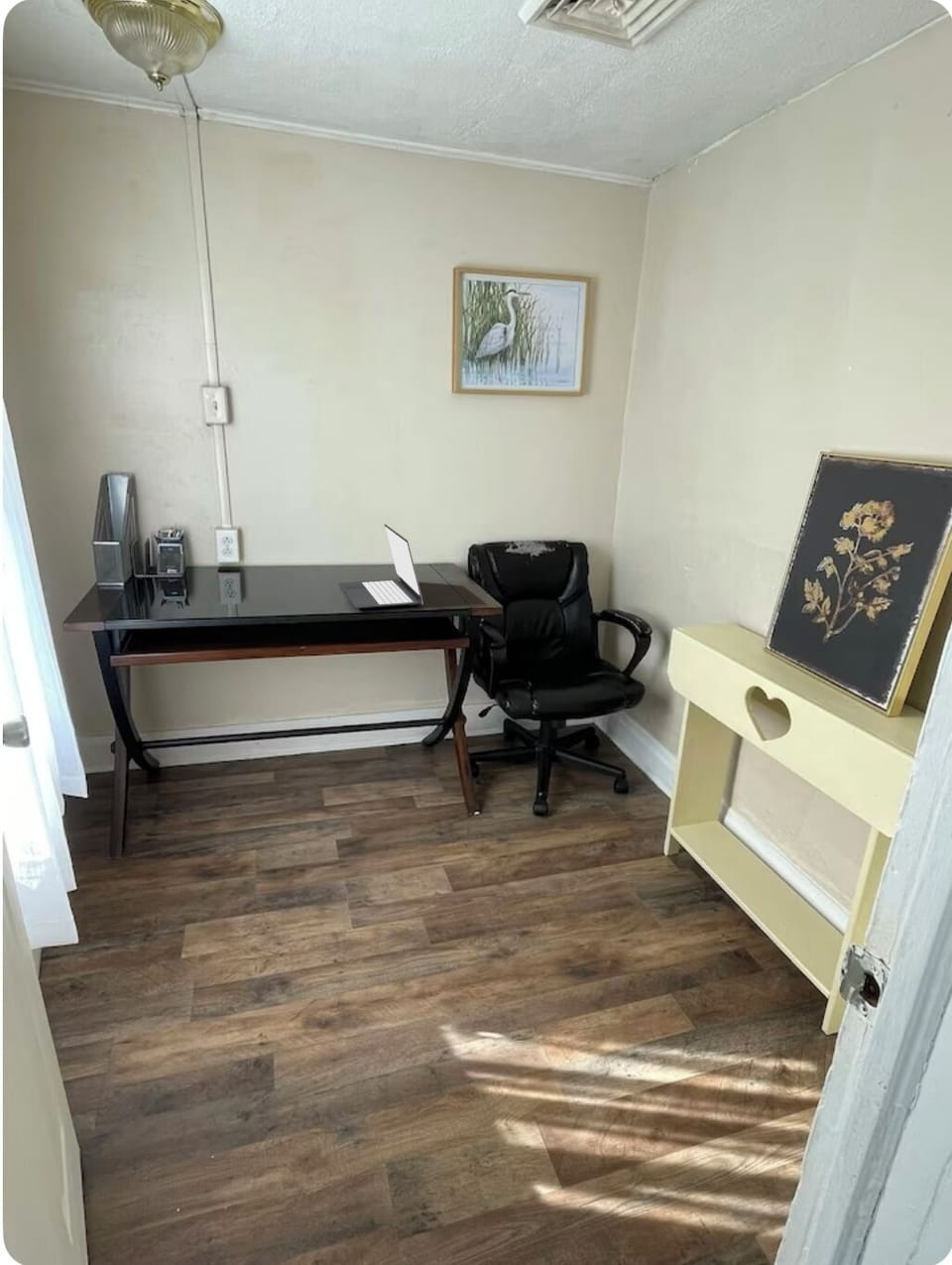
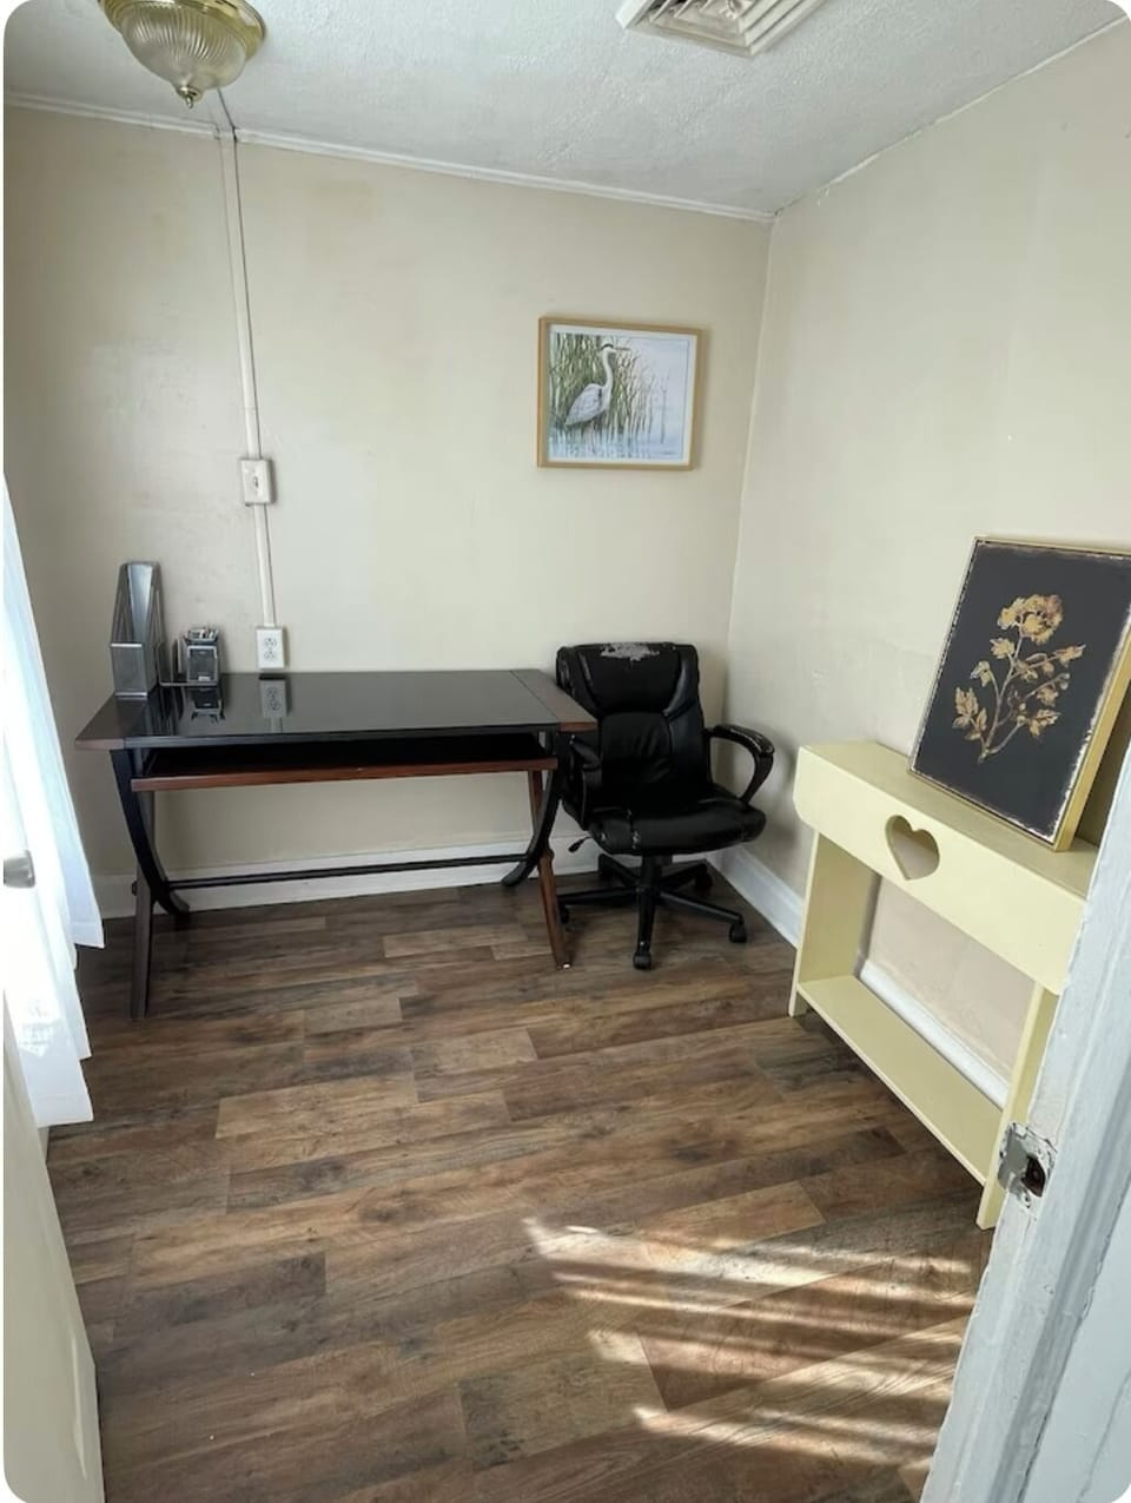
- laptop (393, 559)
